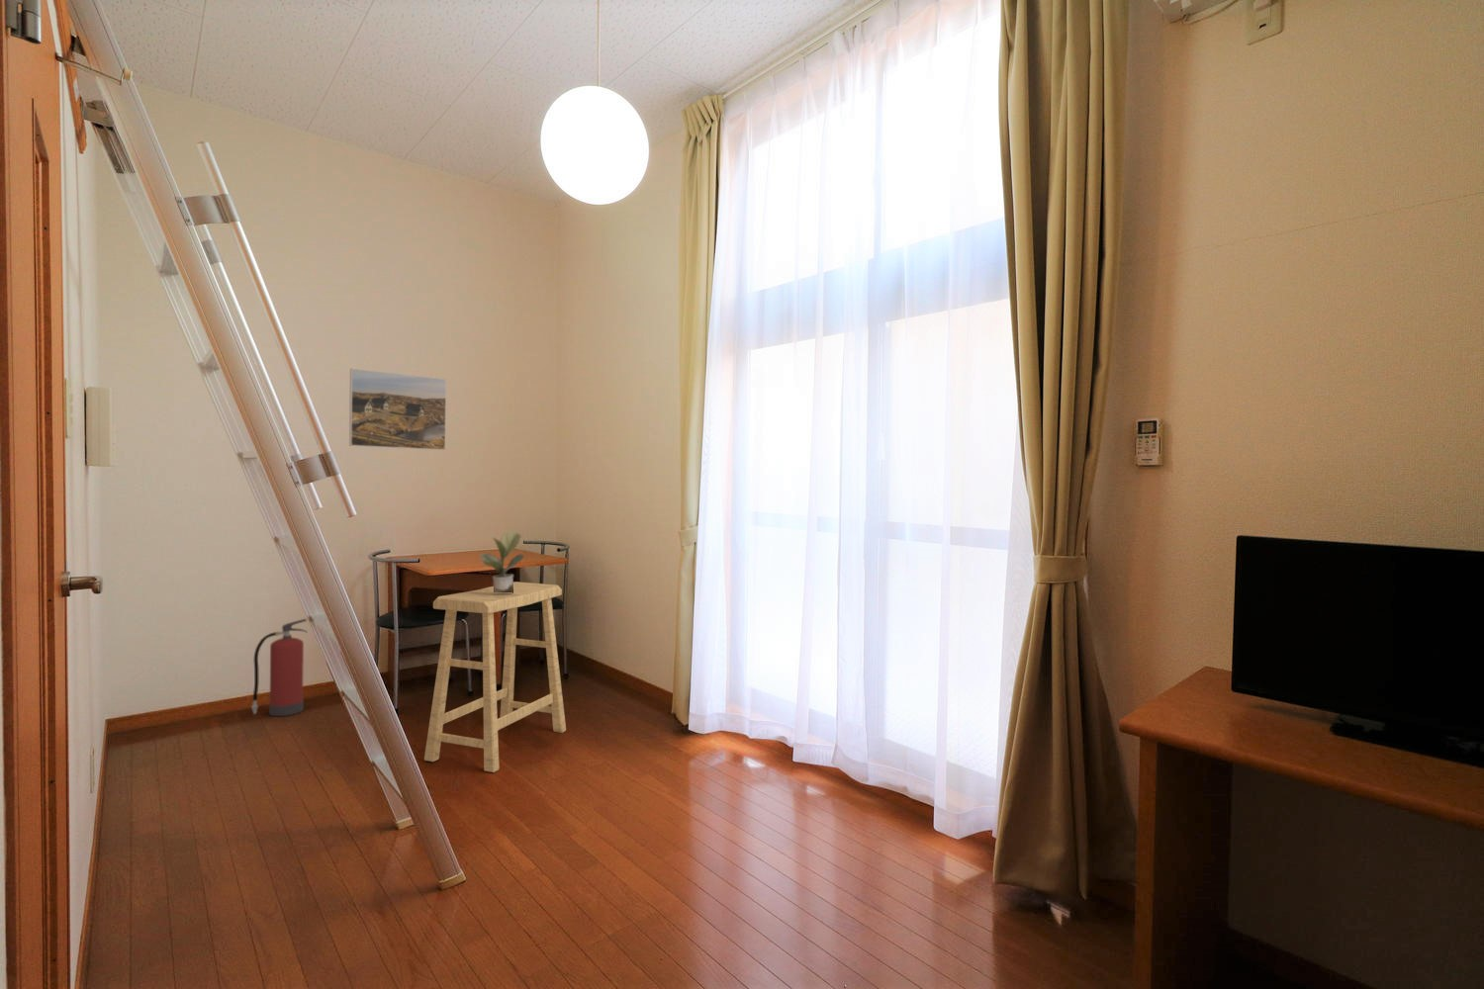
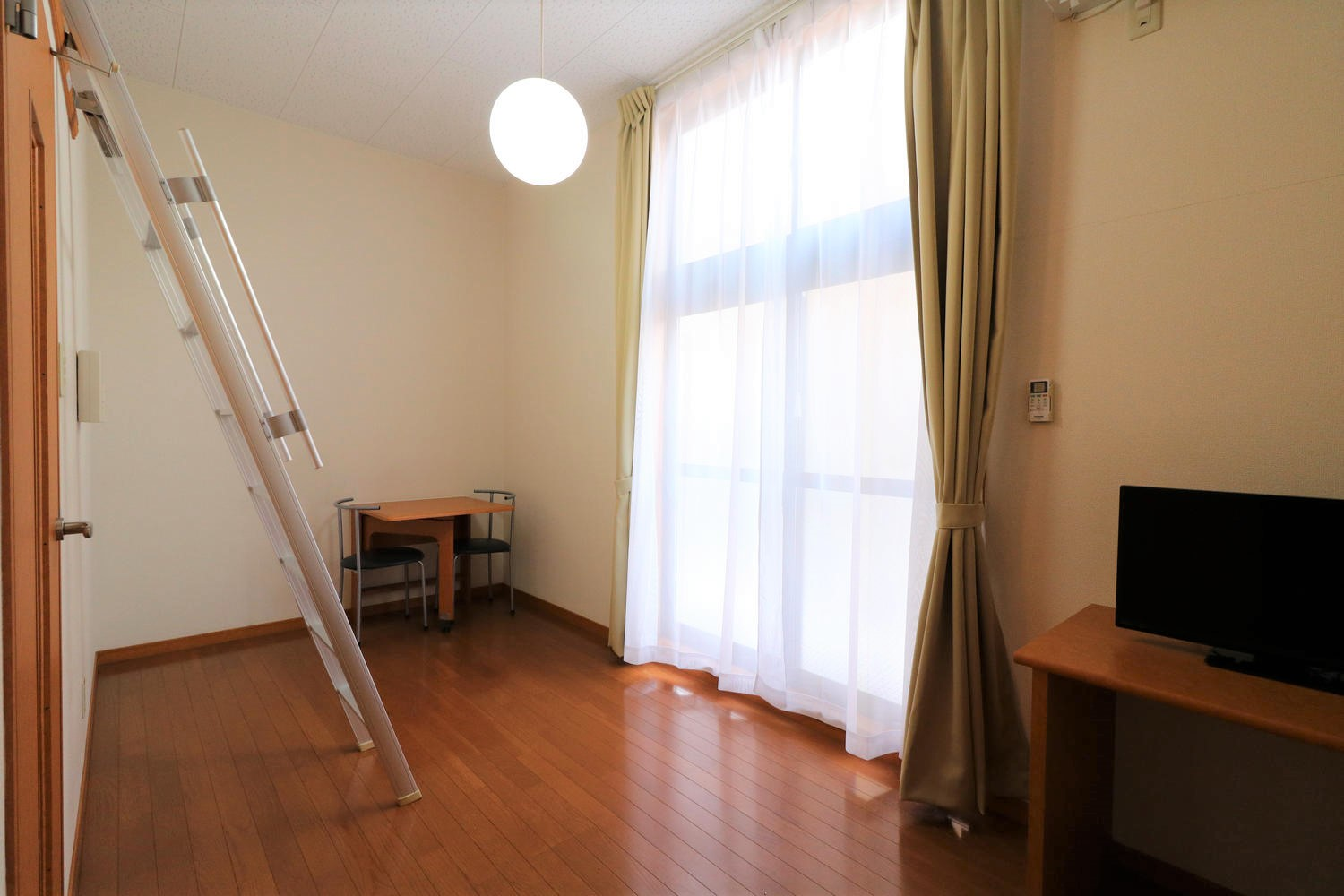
- potted plant (499, 562)
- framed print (400, 411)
- stool (504, 668)
- fire extinguisher (279, 667)
